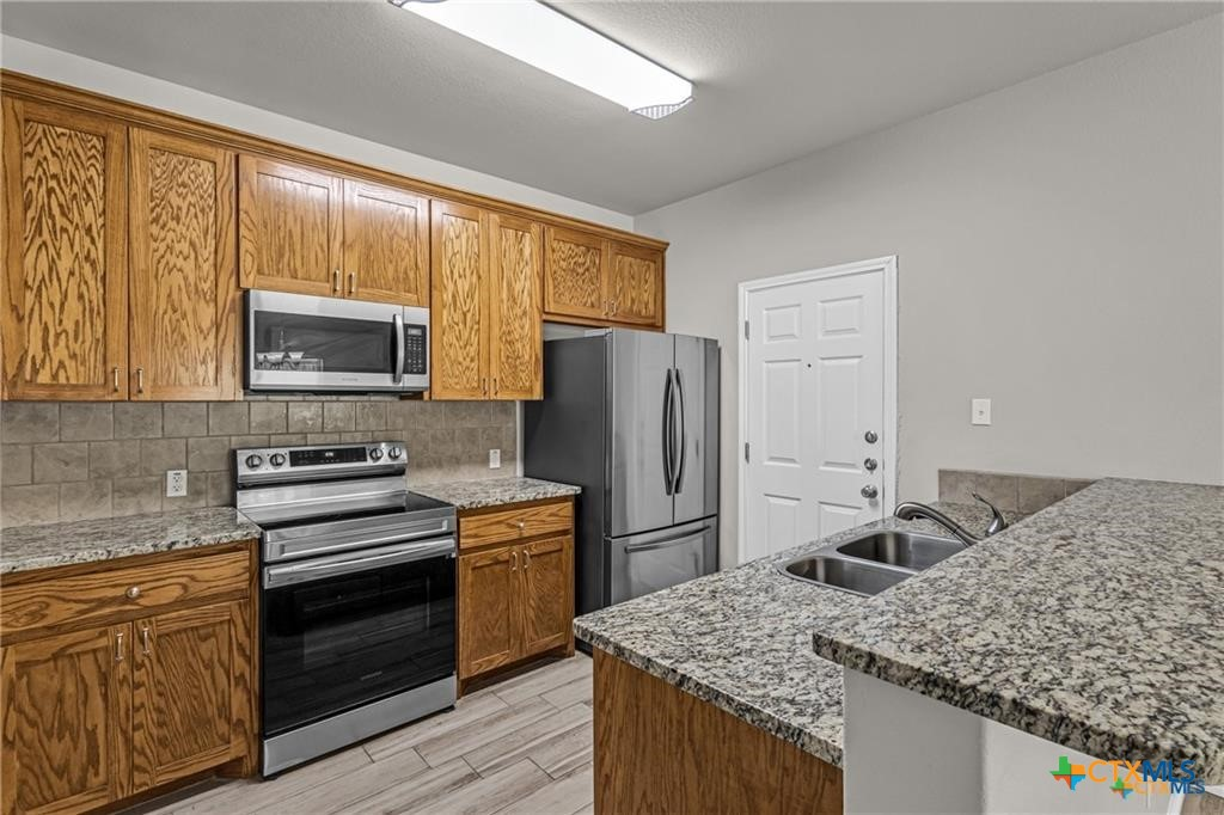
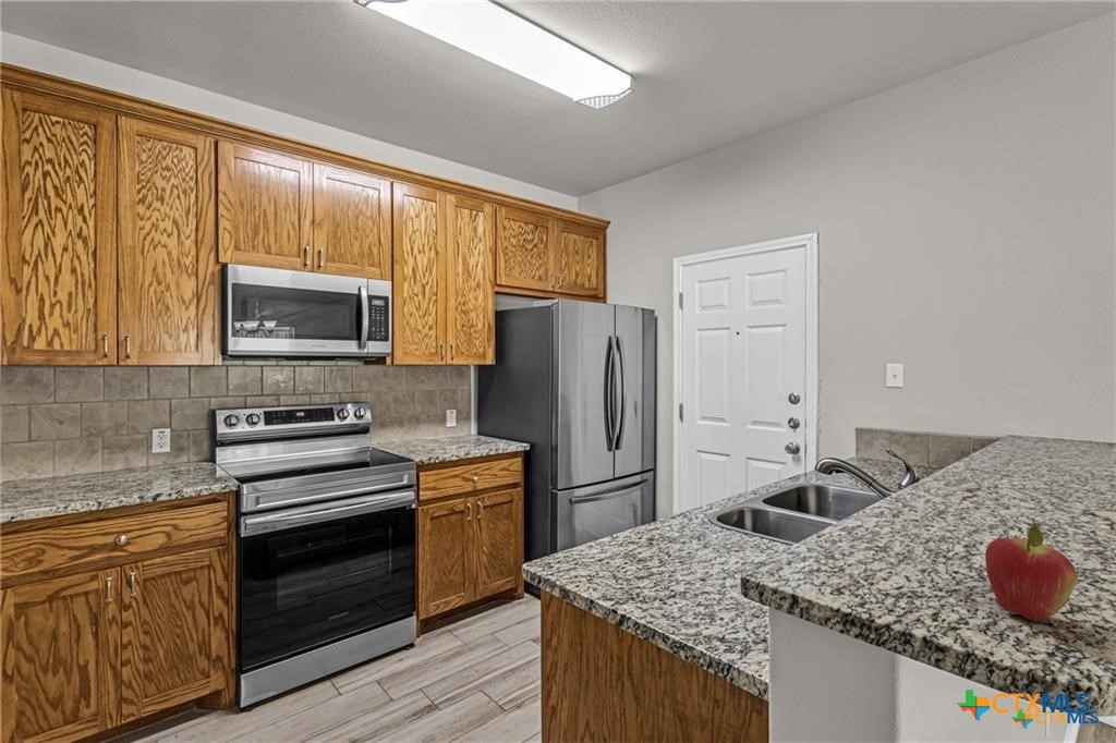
+ fruit (1029, 563)
